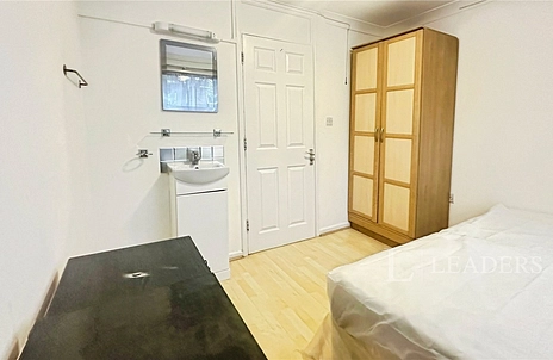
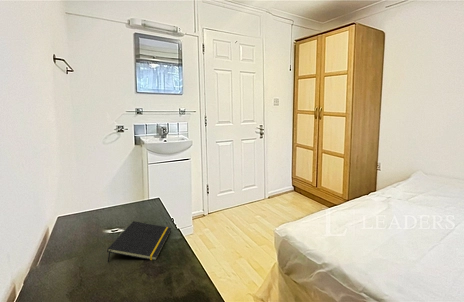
+ notepad (143, 238)
